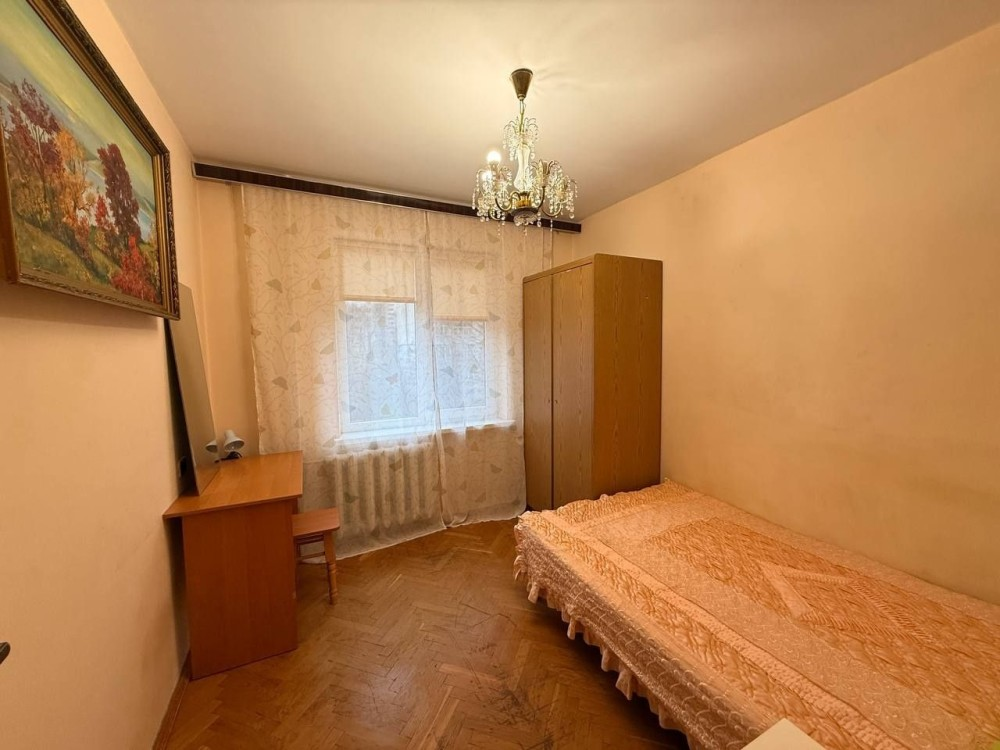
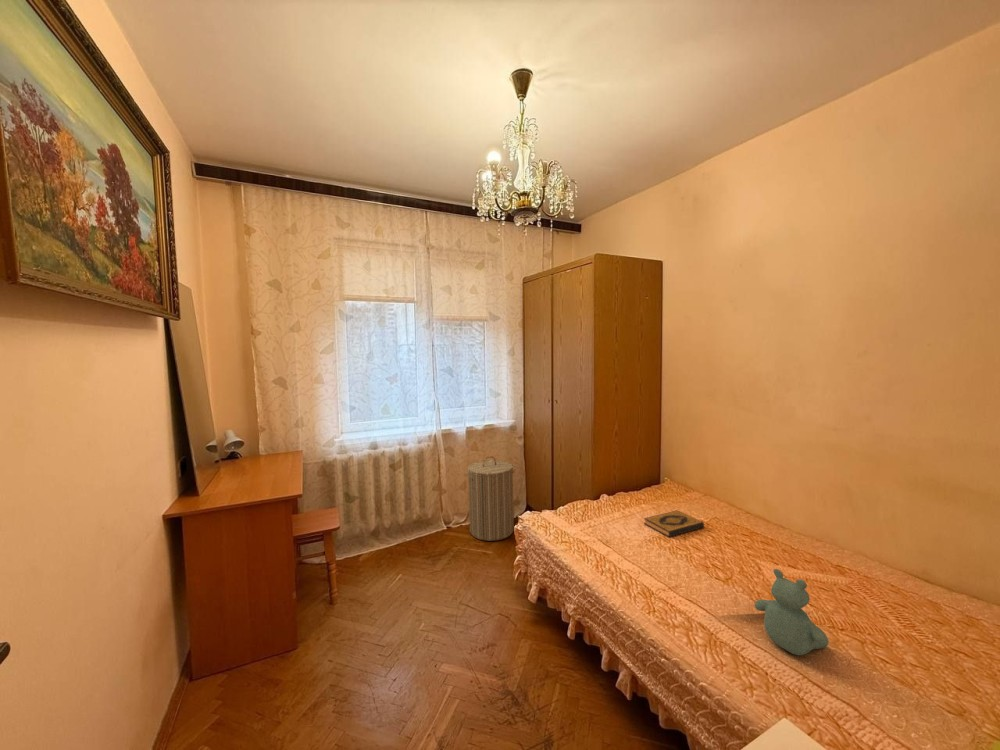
+ laundry hamper (491, 493)
+ stuffed bear (795, 607)
+ hardback book (673, 523)
